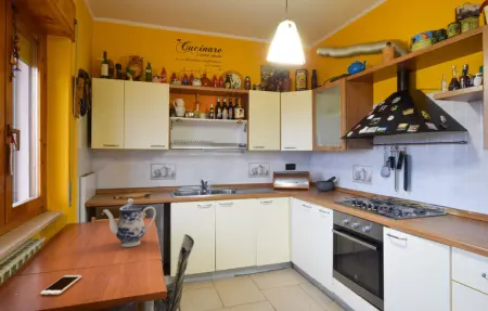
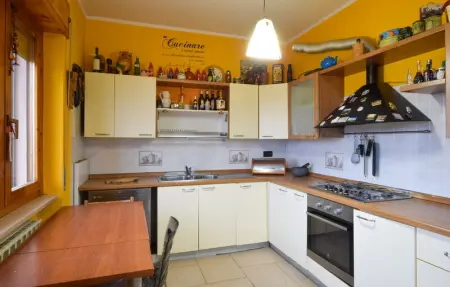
- teapot (130, 221)
- smartphone (62, 284)
